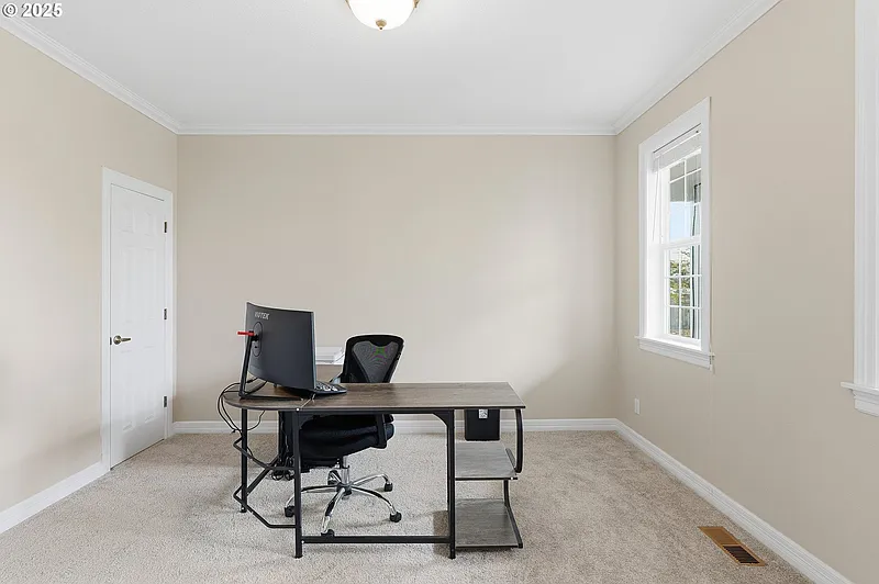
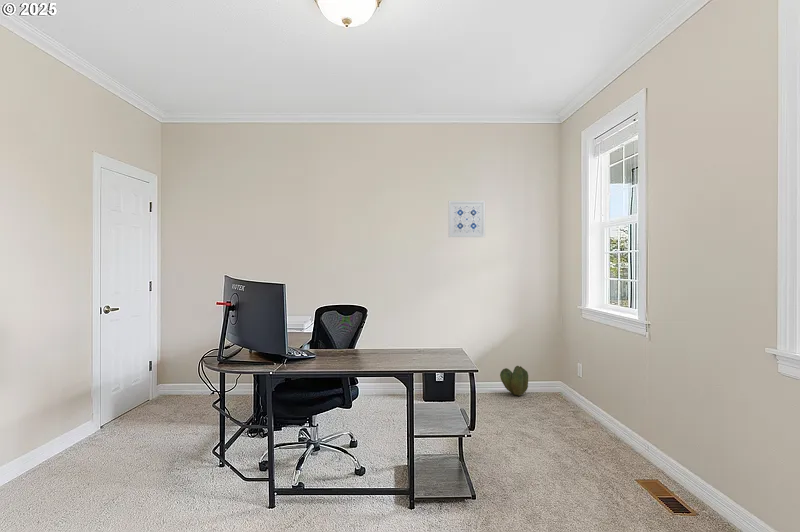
+ wall art (466, 219)
+ cactus (514, 380)
